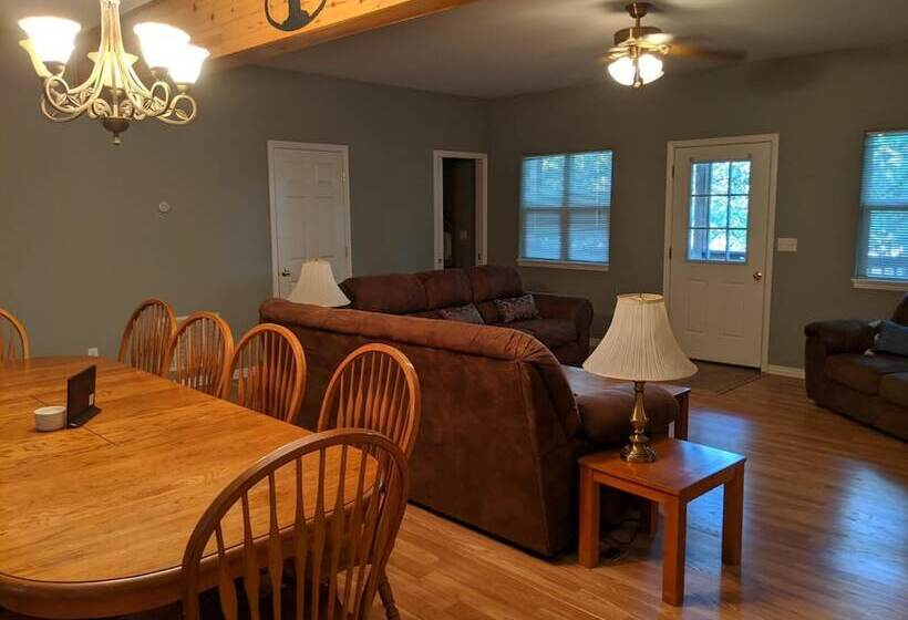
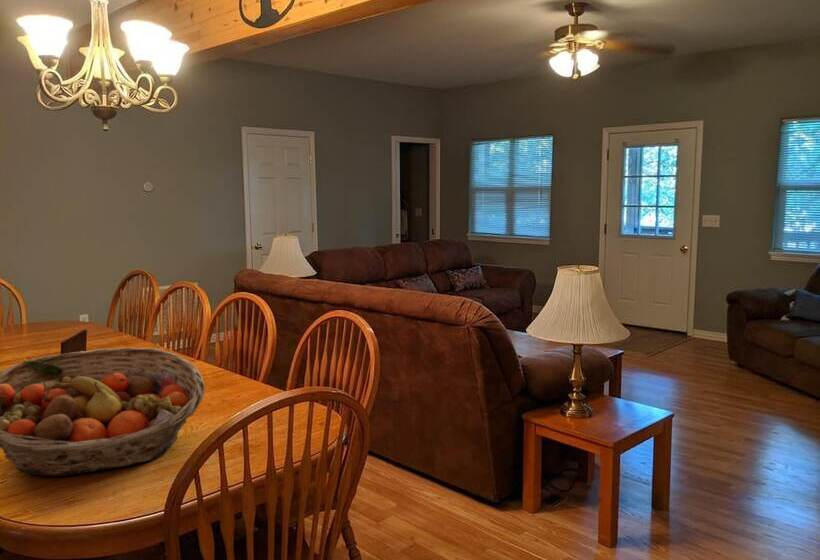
+ fruit basket (96, 407)
